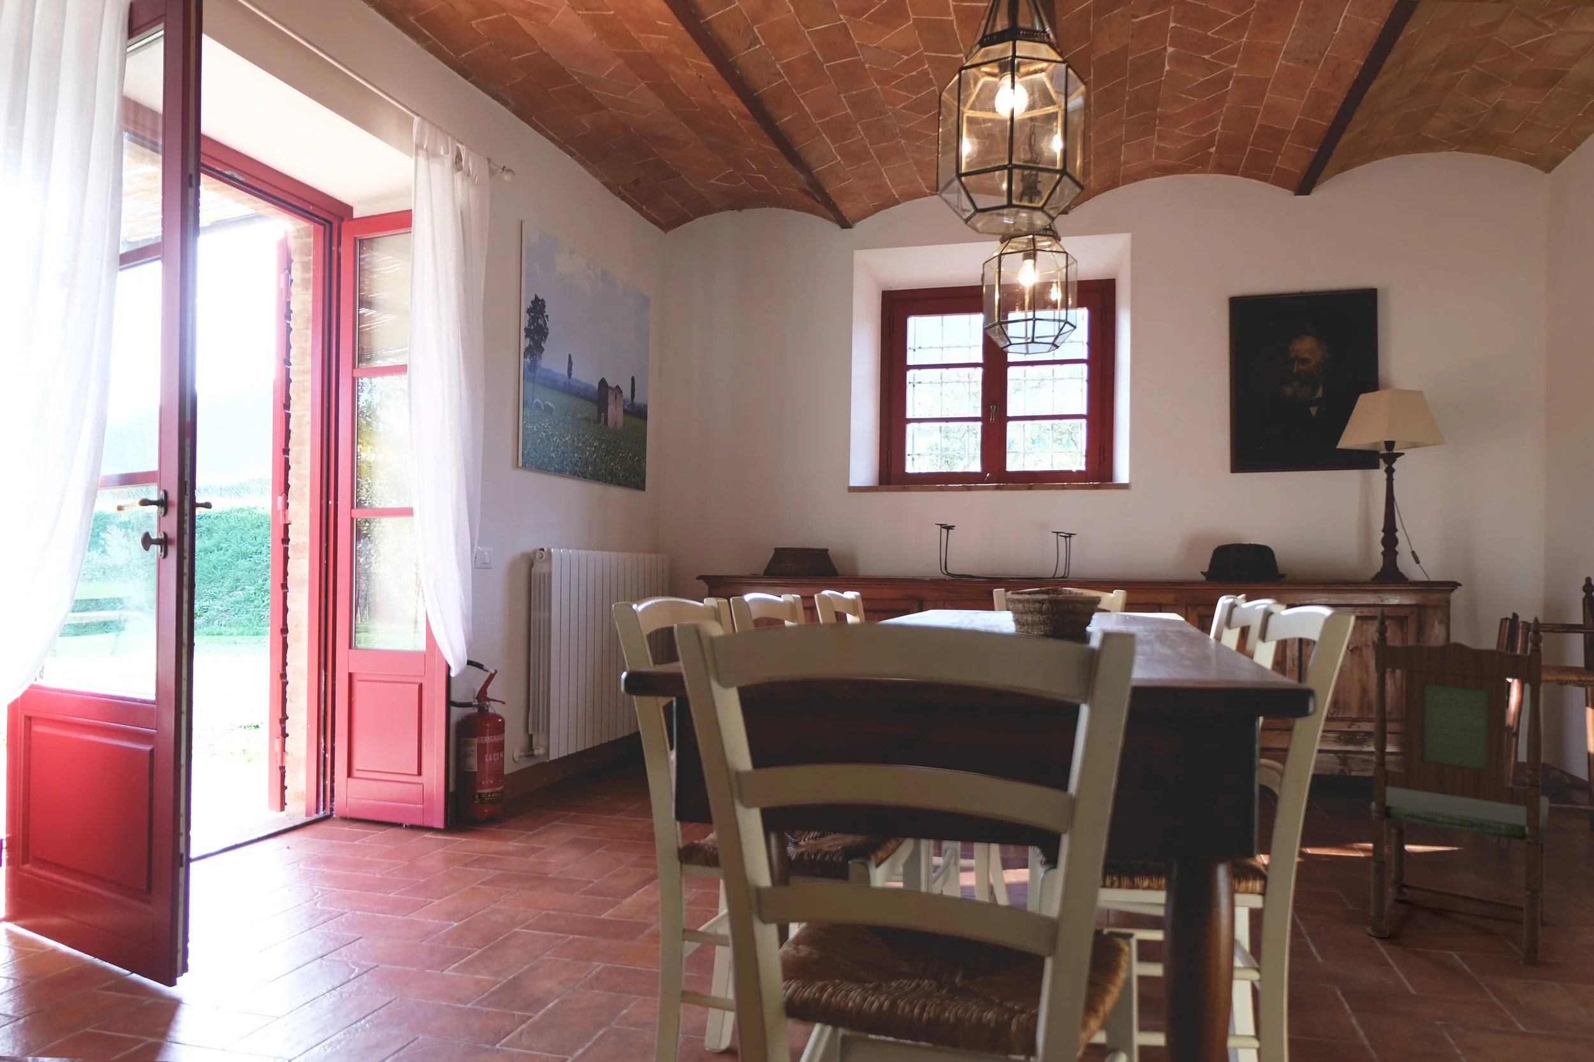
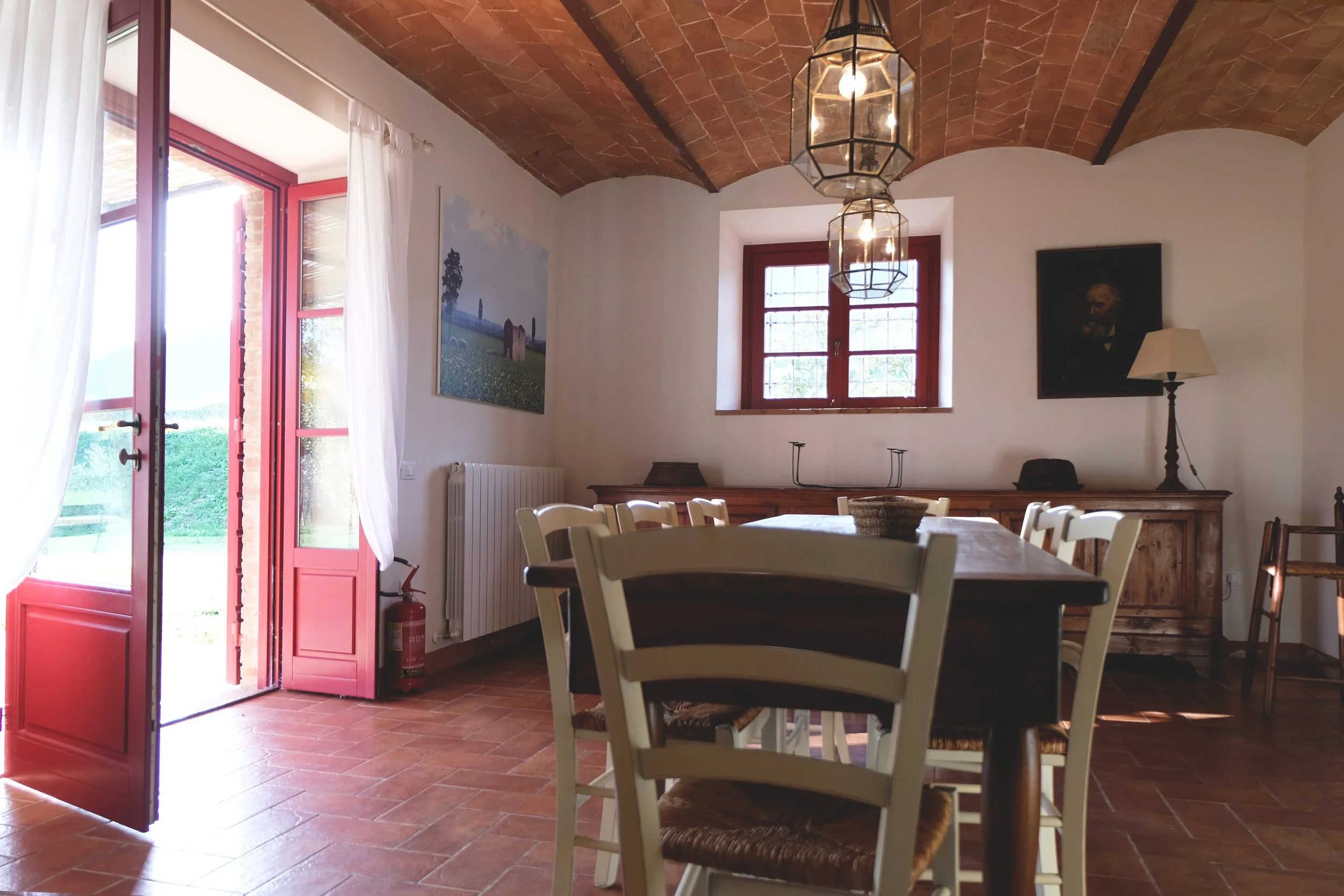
- dining chair (1460, 768)
